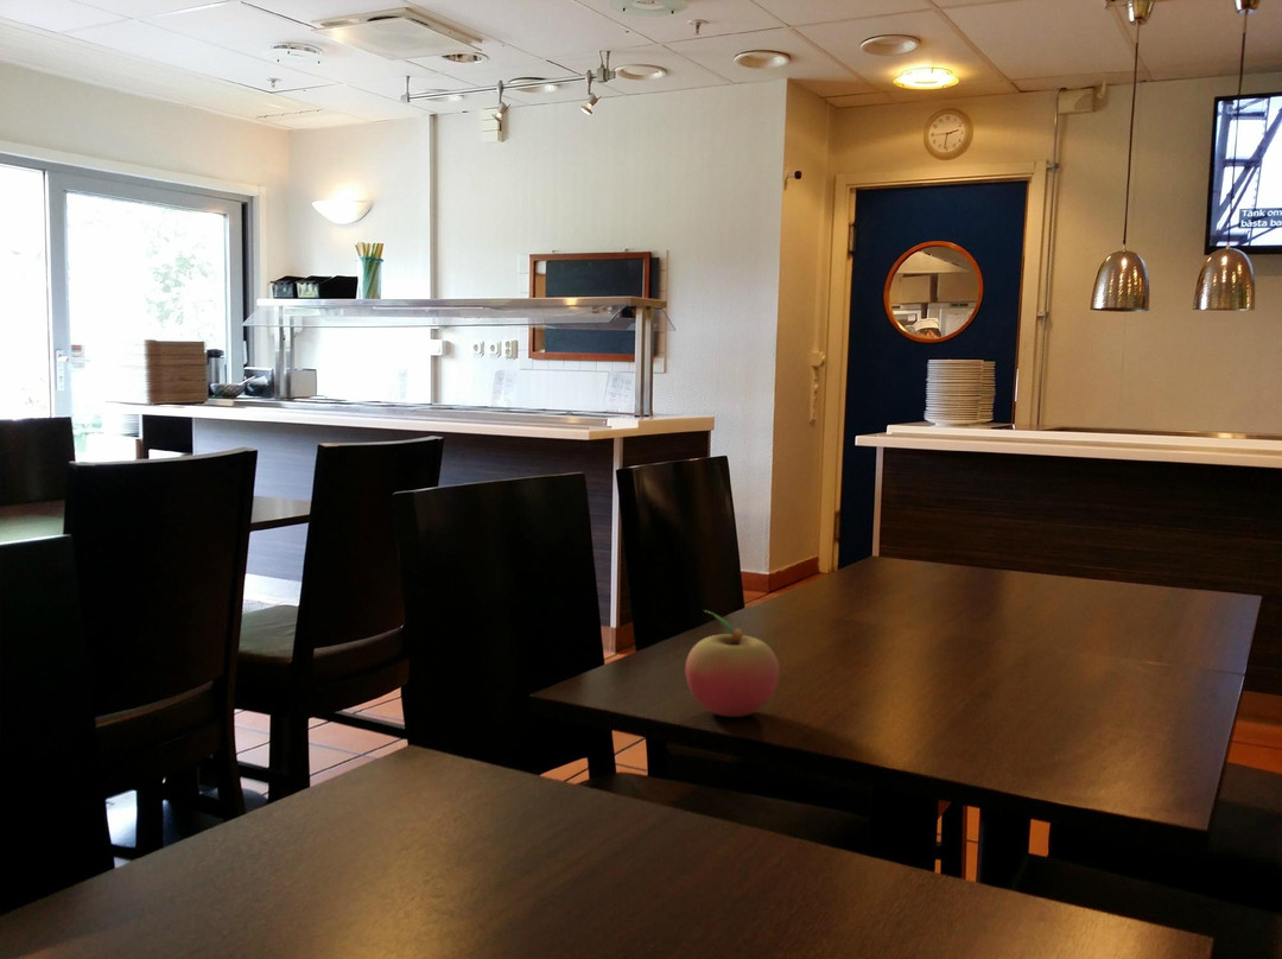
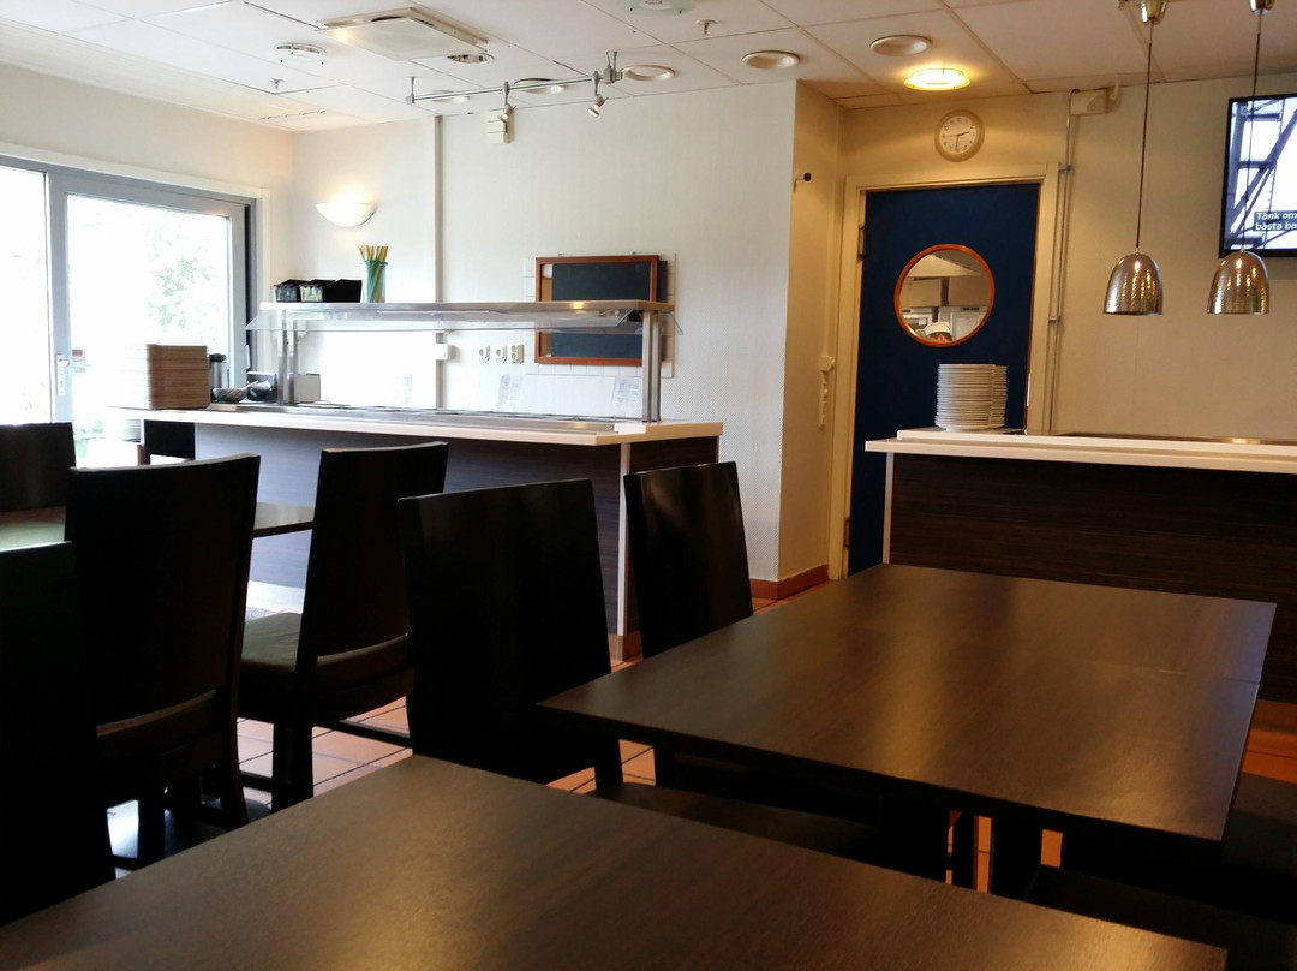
- fruit (731, 665)
